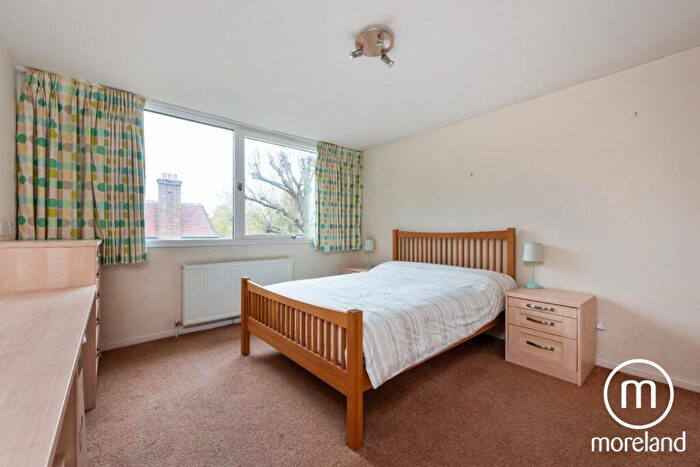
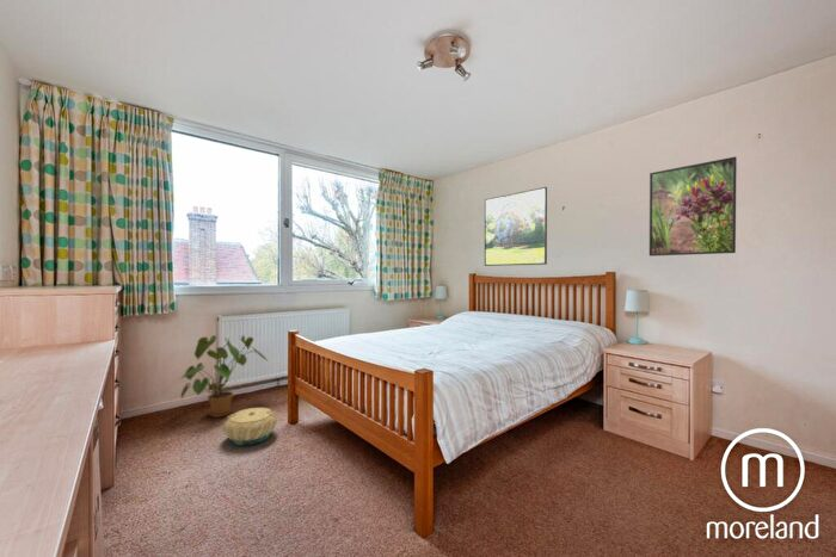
+ house plant (225, 372)
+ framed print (689, 210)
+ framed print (512, 229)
+ basket (251, 425)
